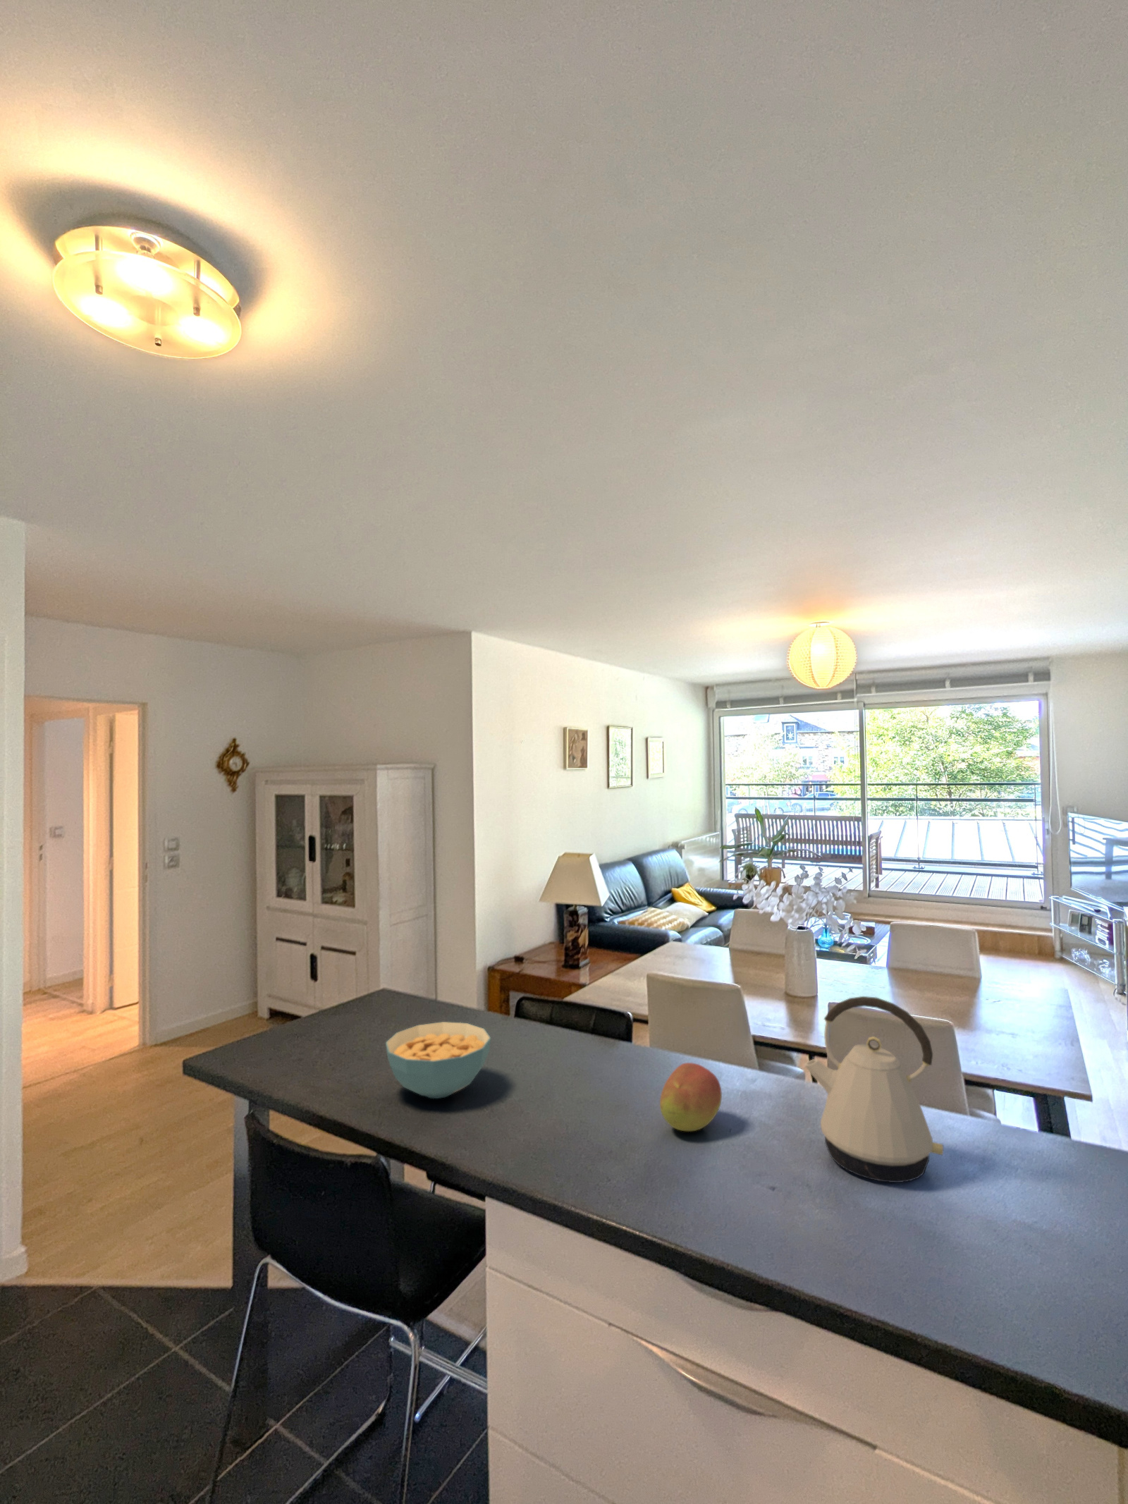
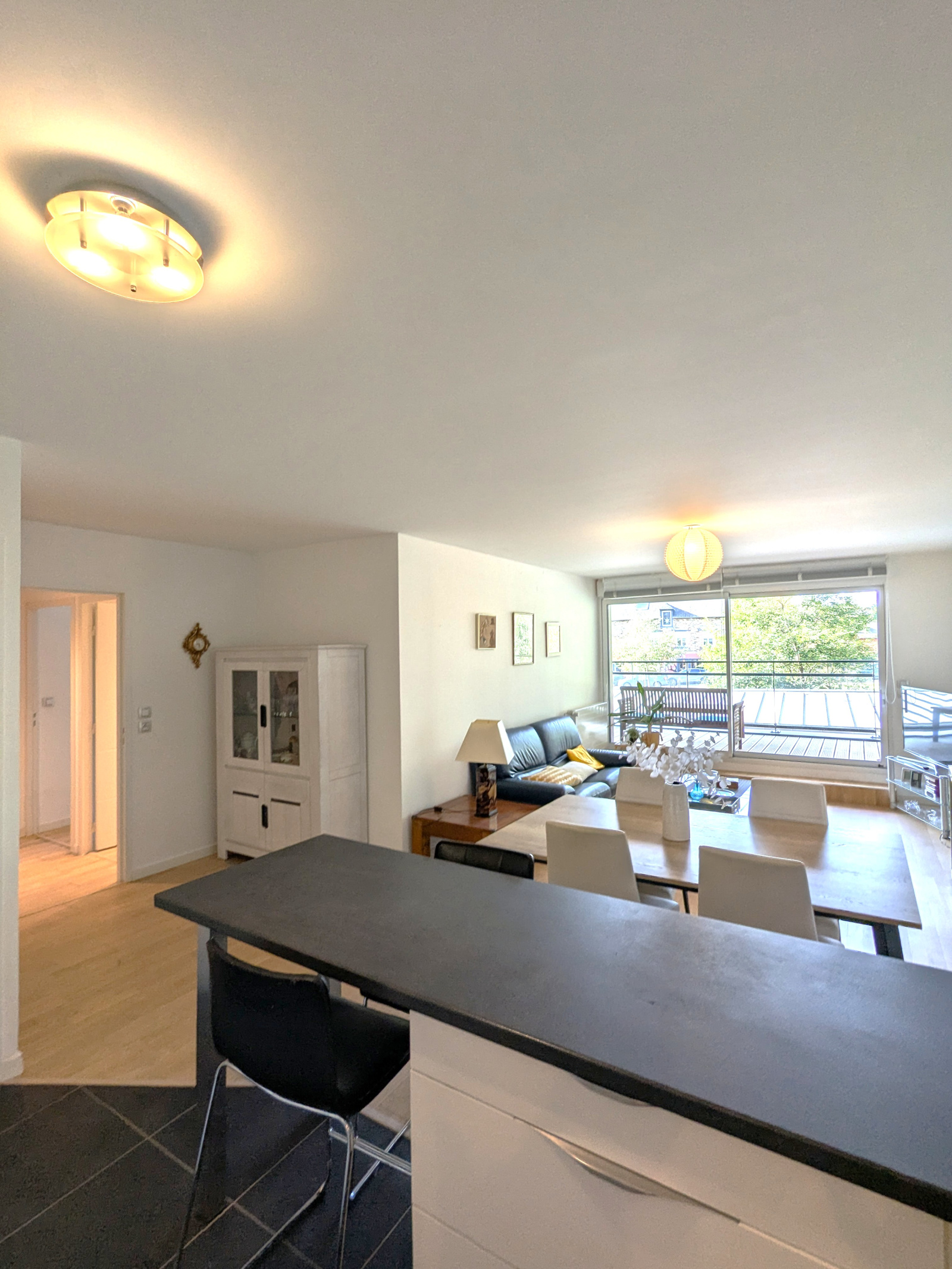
- fruit (691, 1096)
- kettle (870, 1079)
- cereal bowl (438, 1065)
